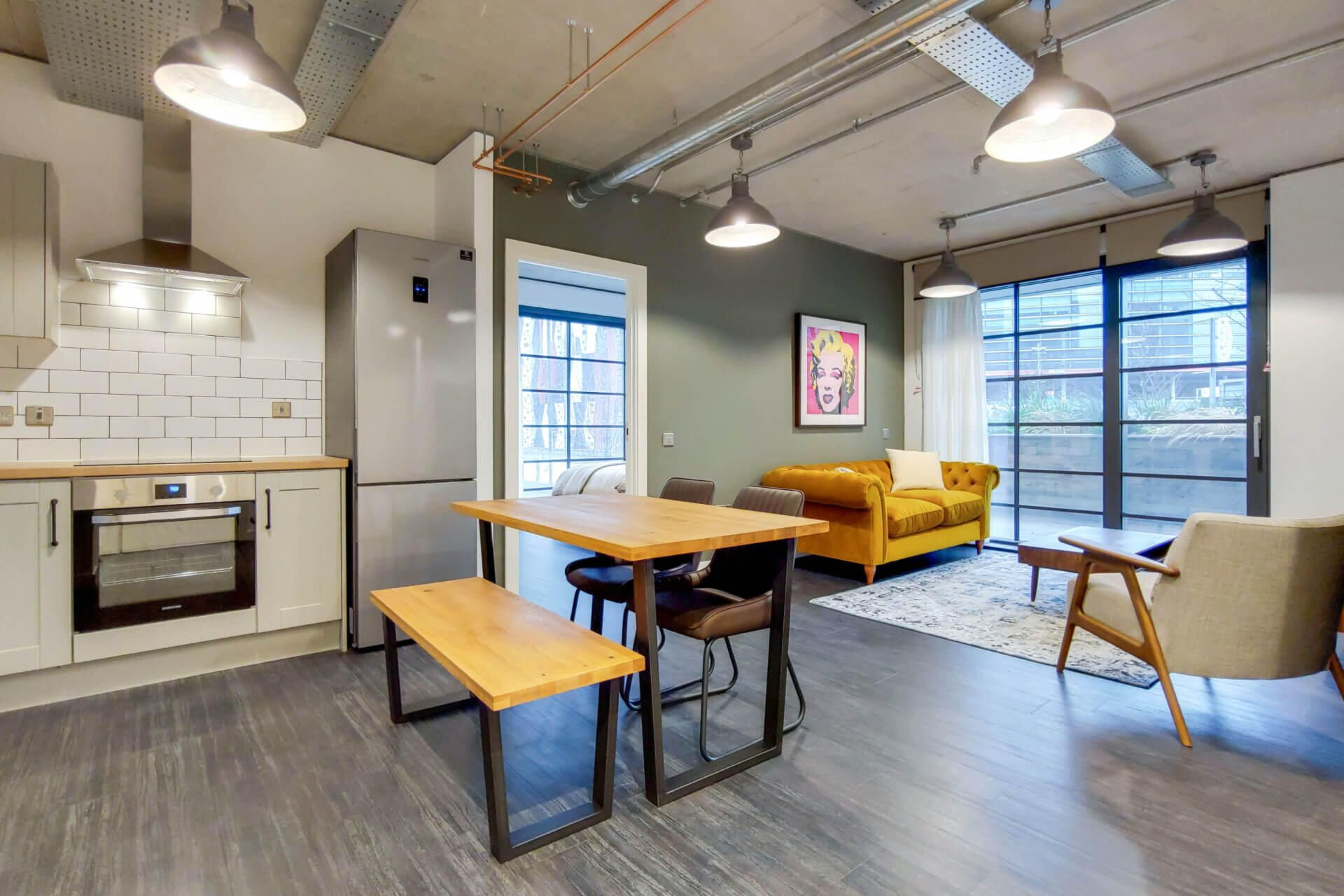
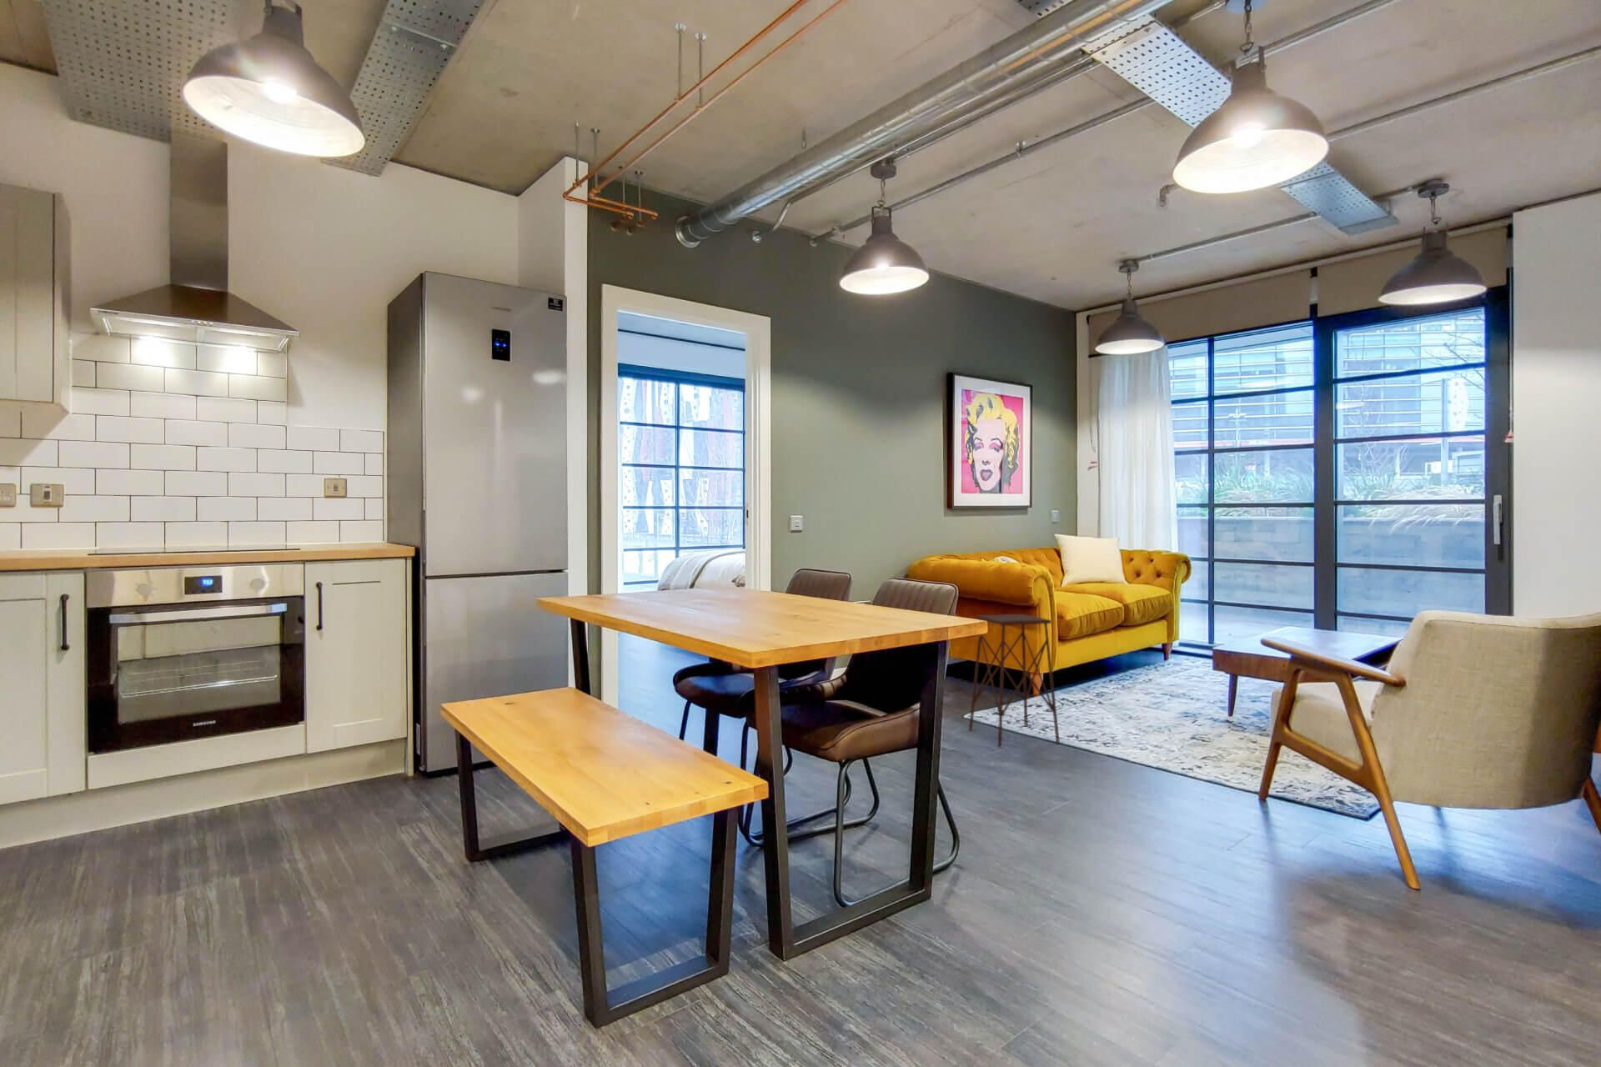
+ side table (1011, 679)
